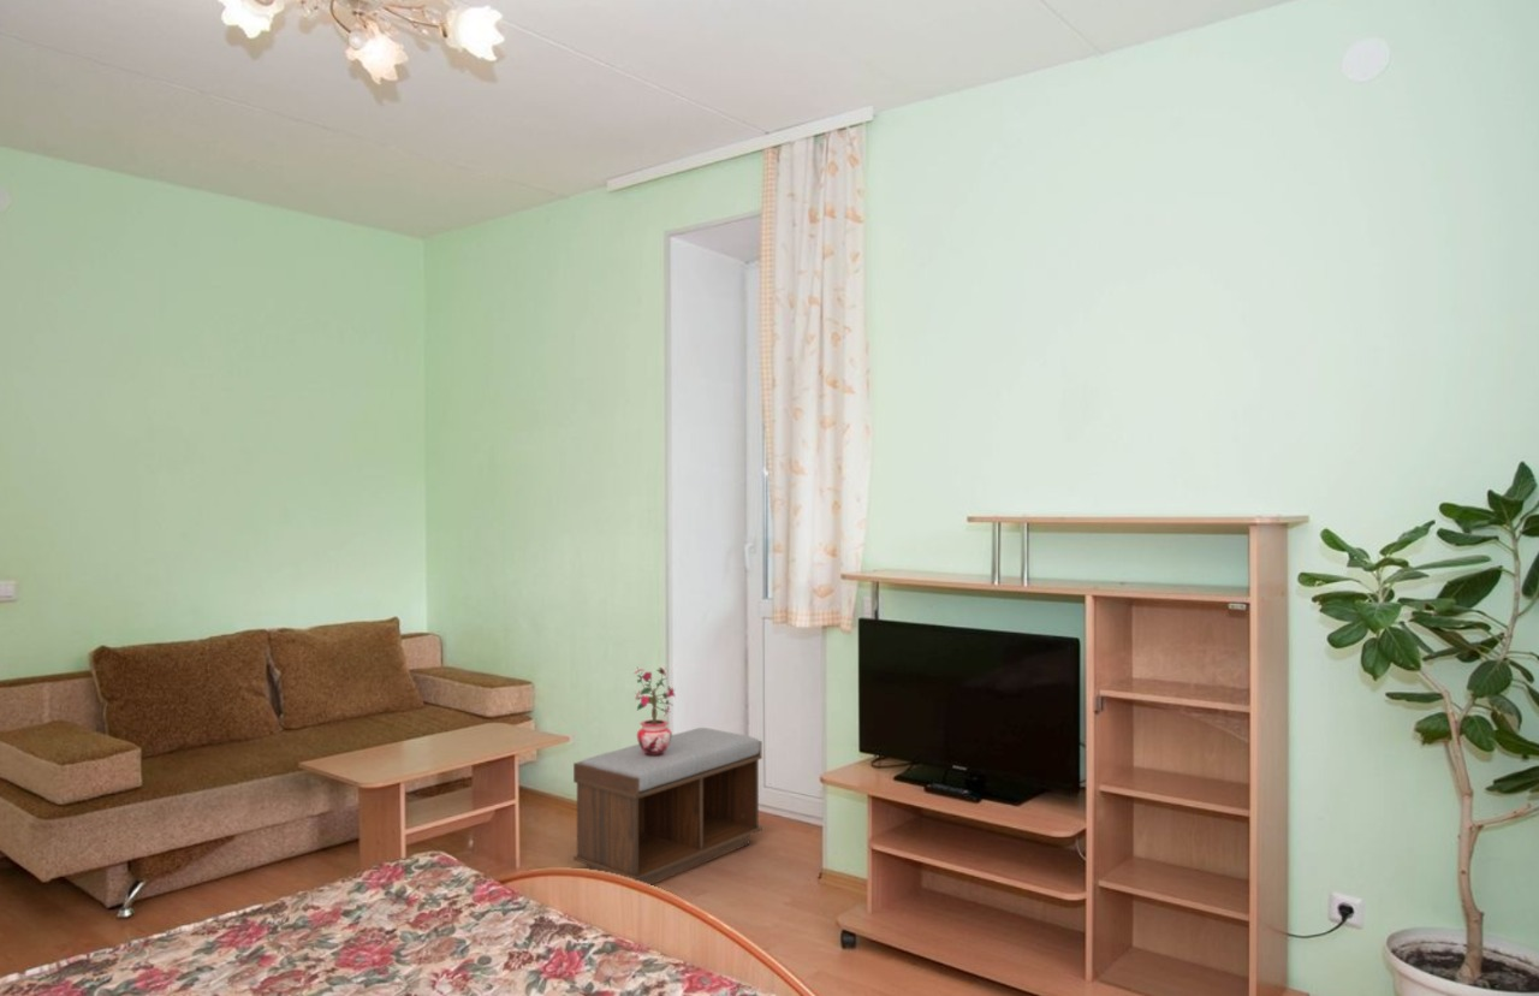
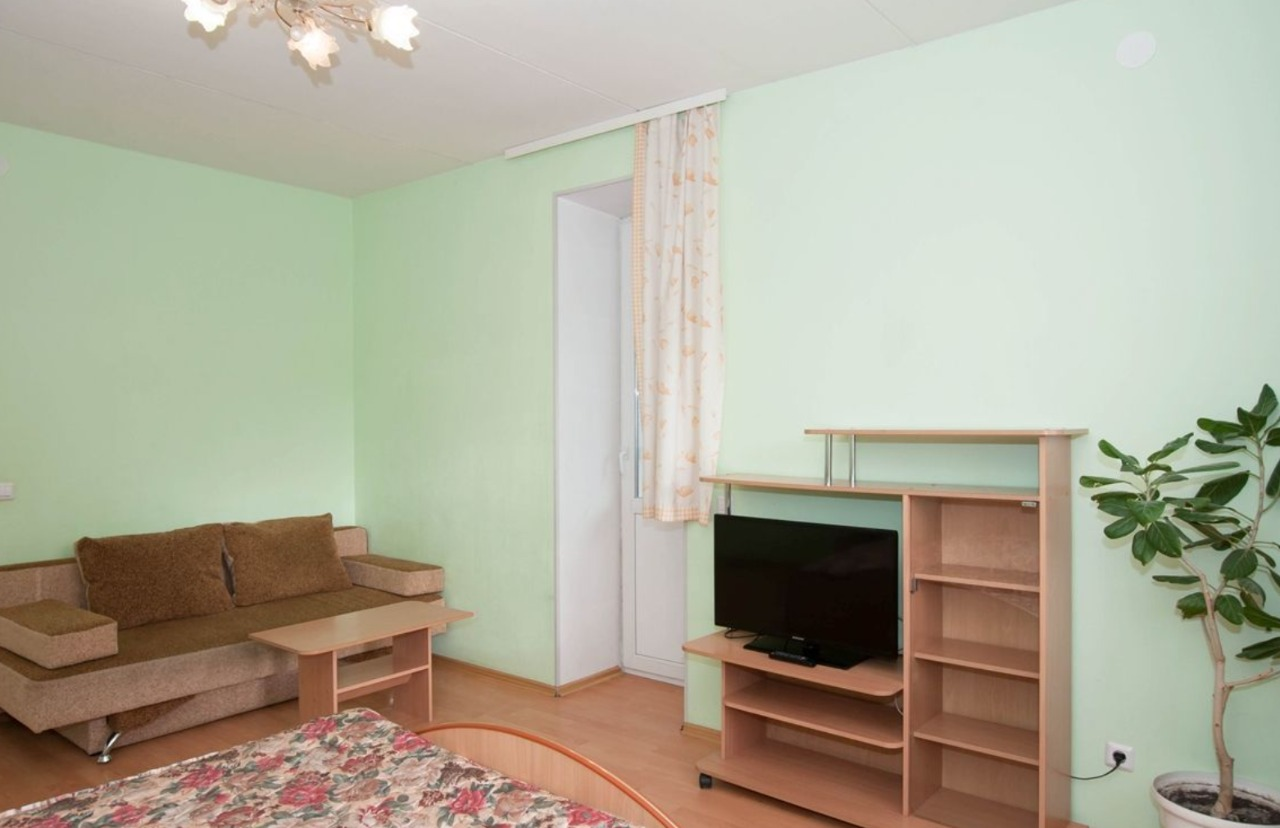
- potted plant (654, 709)
- bench (672, 801)
